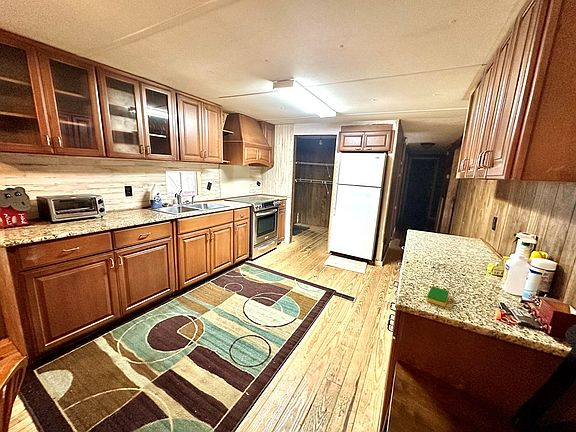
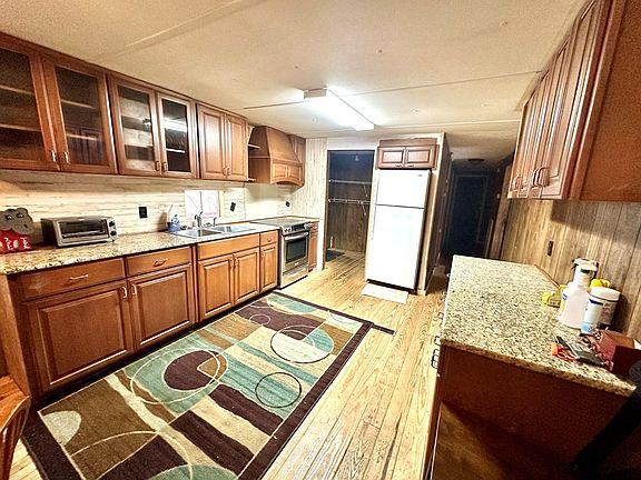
- dish sponge (437, 295)
